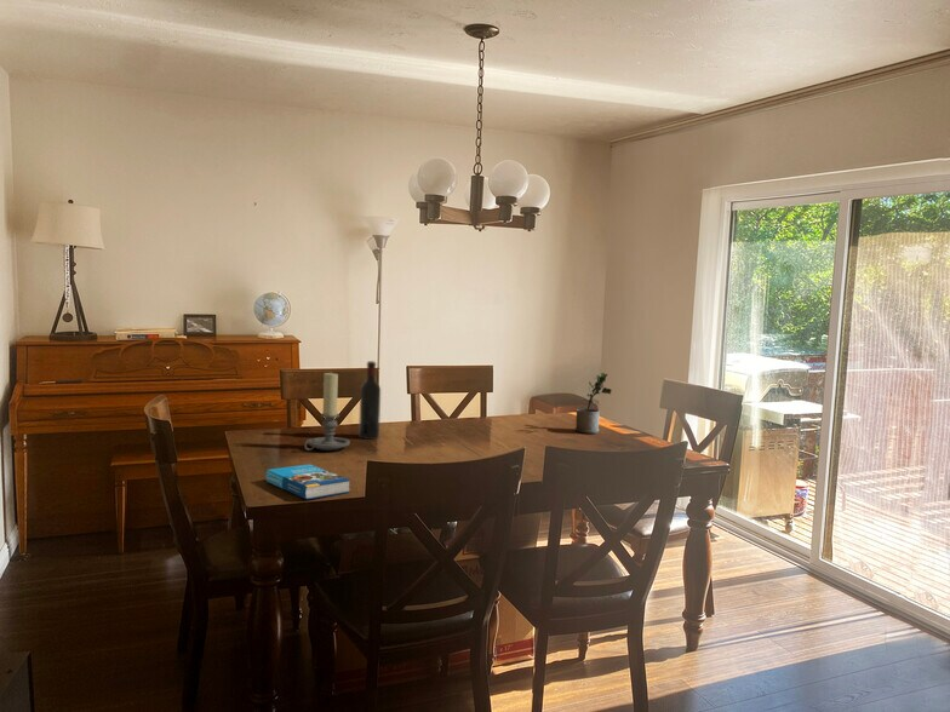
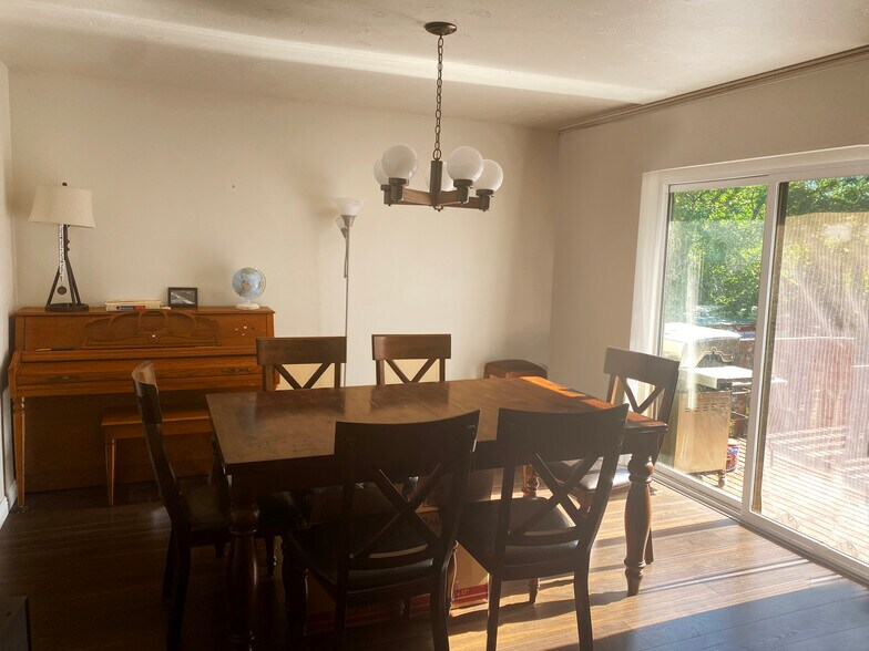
- candle holder (326, 409)
- book (307, 481)
- potted plant (591, 401)
- wine bottle (370, 398)
